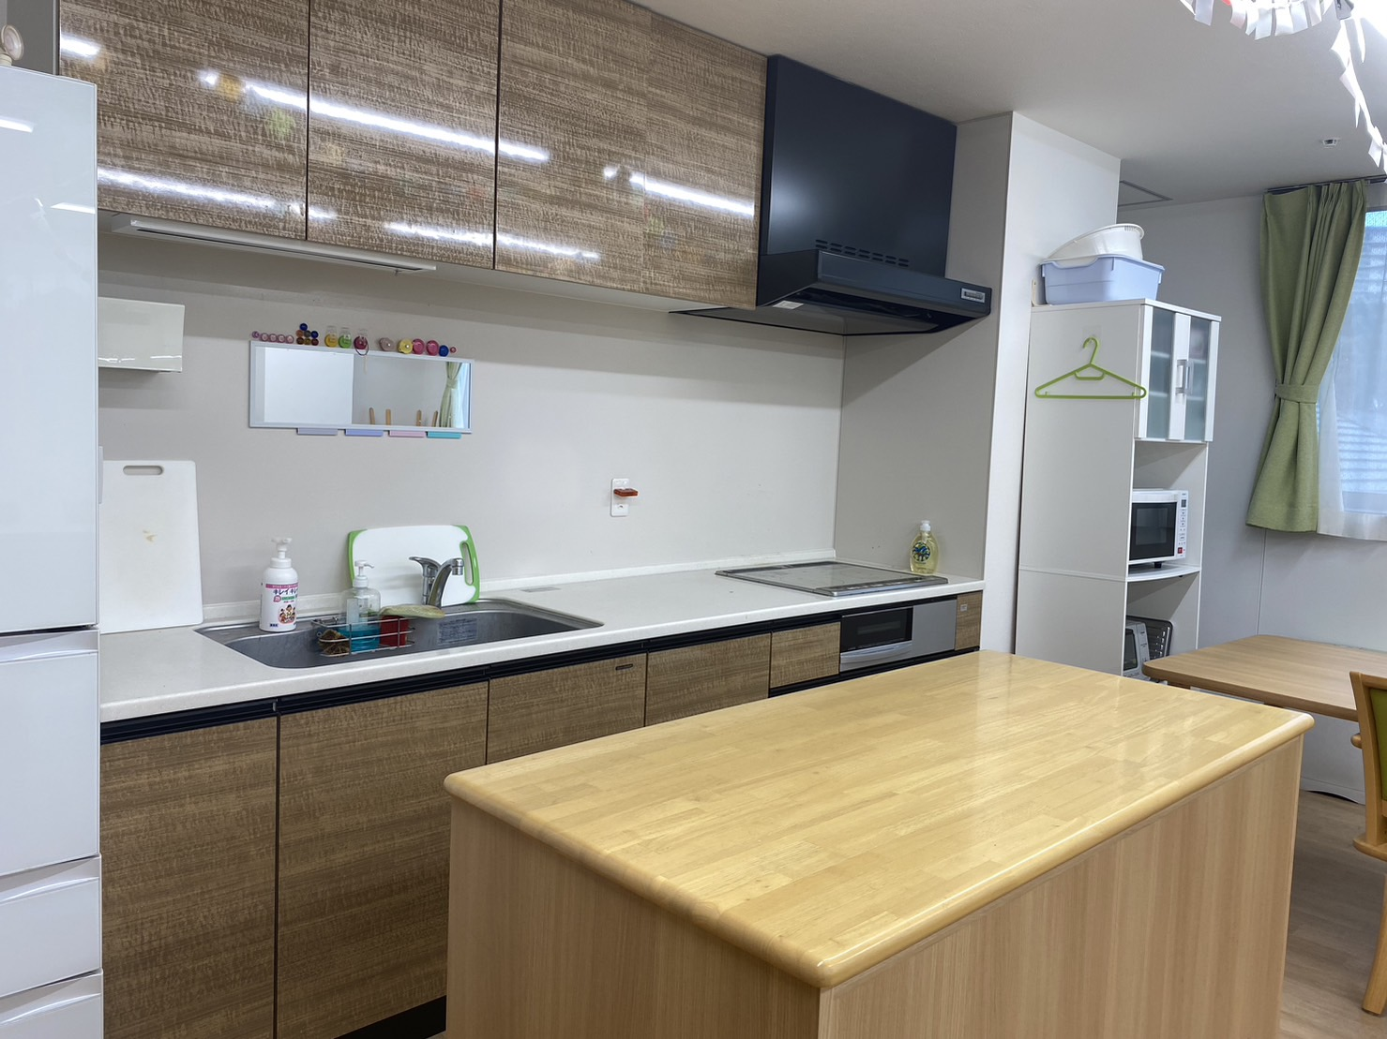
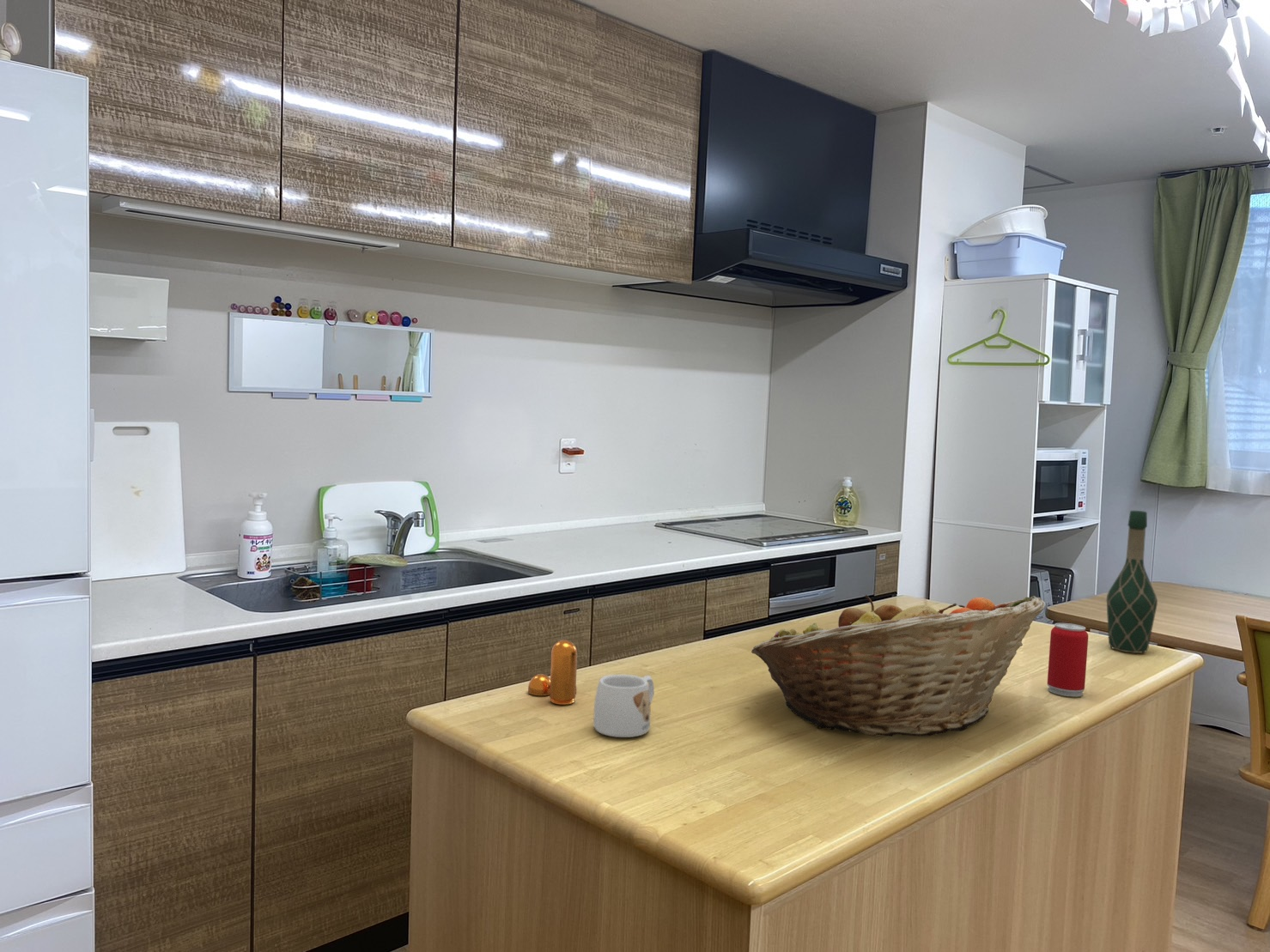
+ wine bottle (1133, 580)
+ beverage can (1067, 658)
+ pepper shaker (552, 666)
+ fruit basket (899, 649)
+ mug (629, 702)
